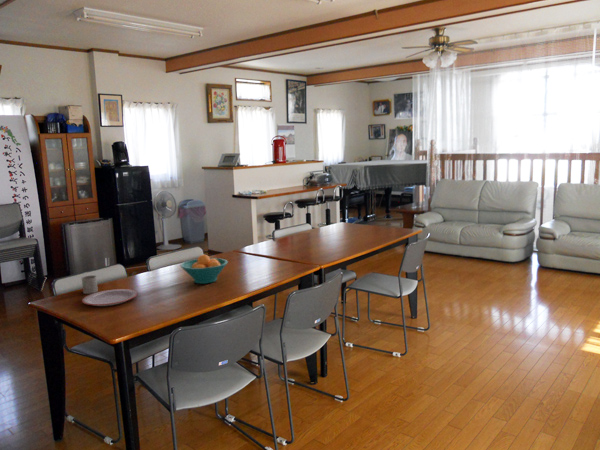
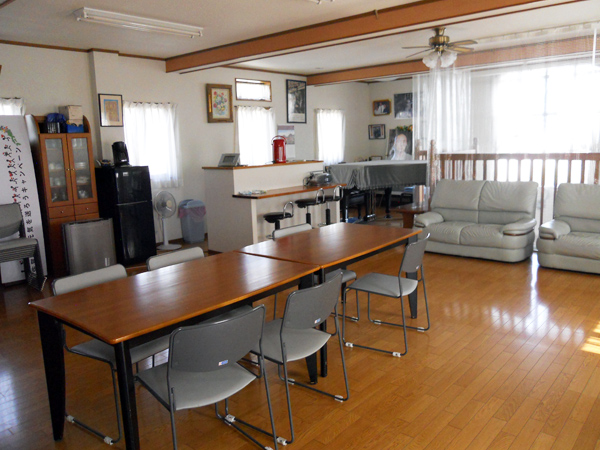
- plate (110, 298)
- mug (87, 284)
- fruit bowl (204, 268)
